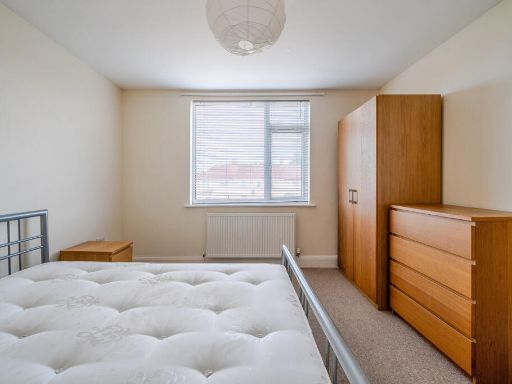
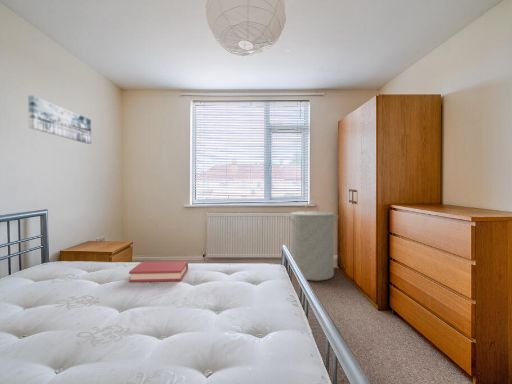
+ hardback book (160, 270)
+ wall art (64, 123)
+ laundry hamper (312, 238)
